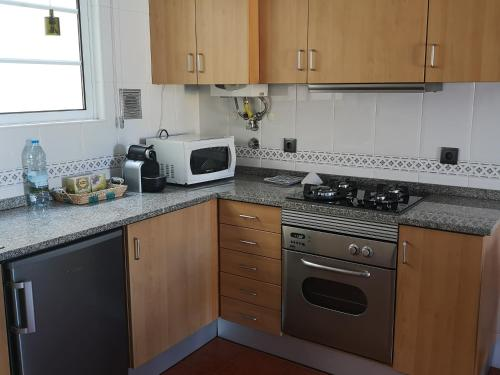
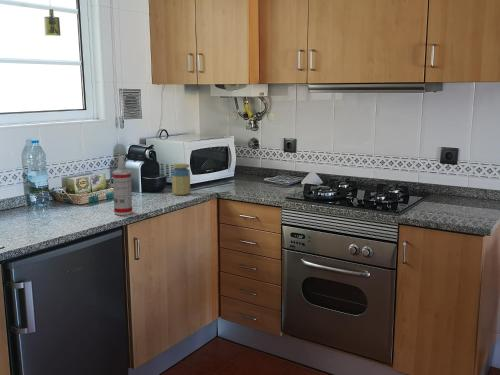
+ jar (181, 179)
+ spray bottle (122, 184)
